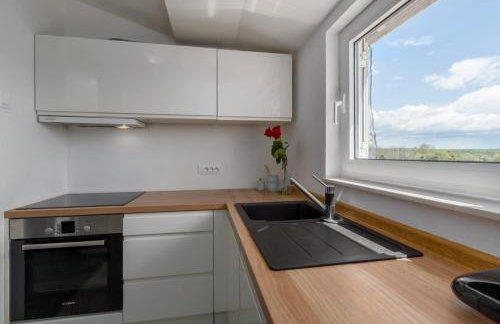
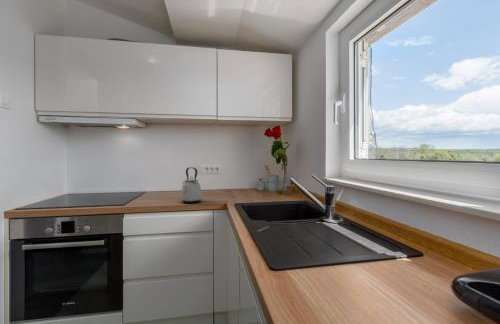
+ kettle (189, 184)
